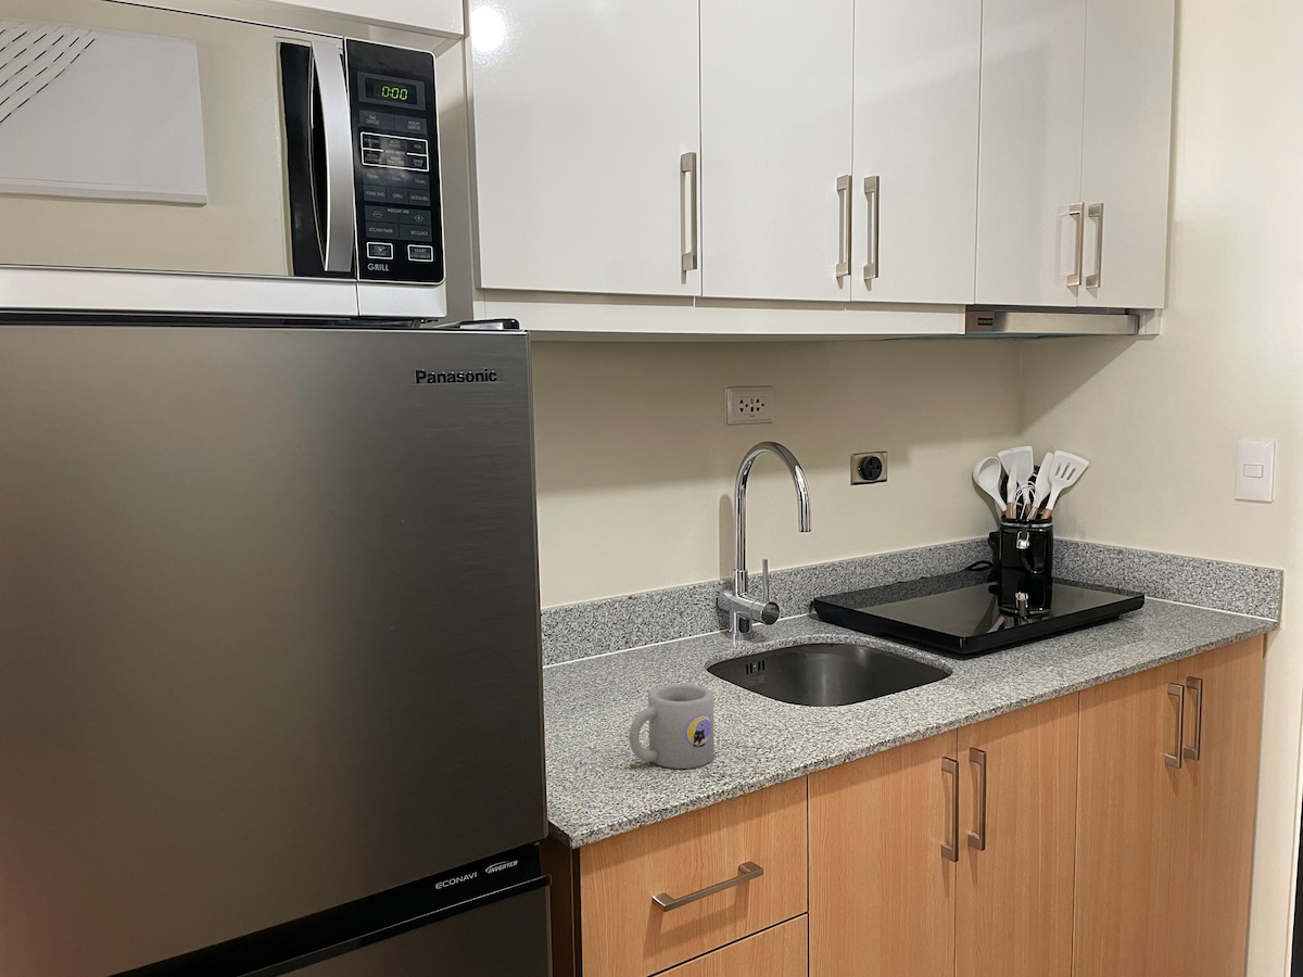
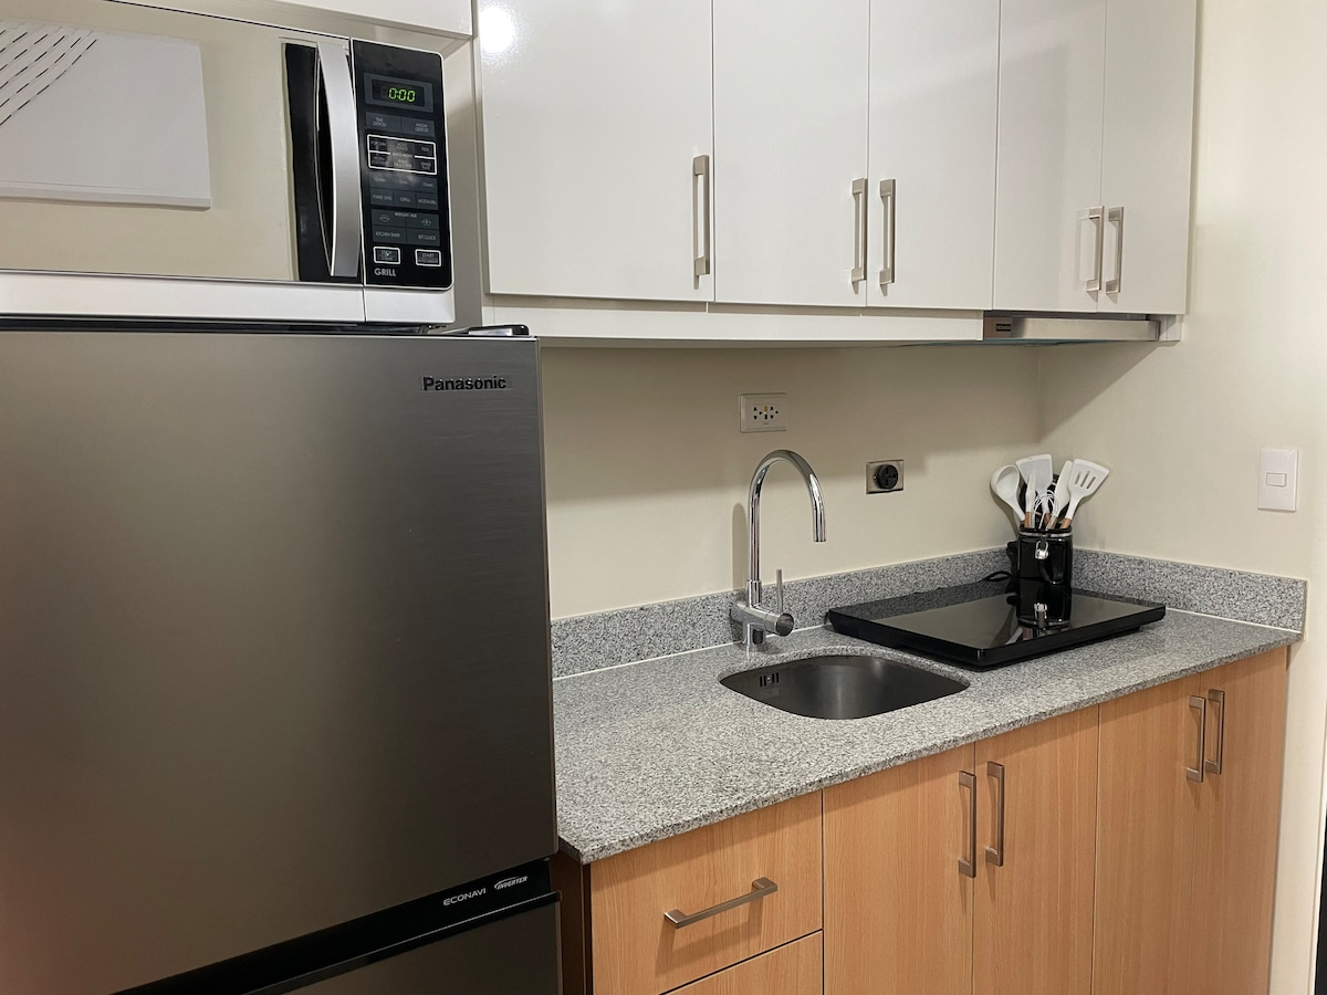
- mug (670, 727)
